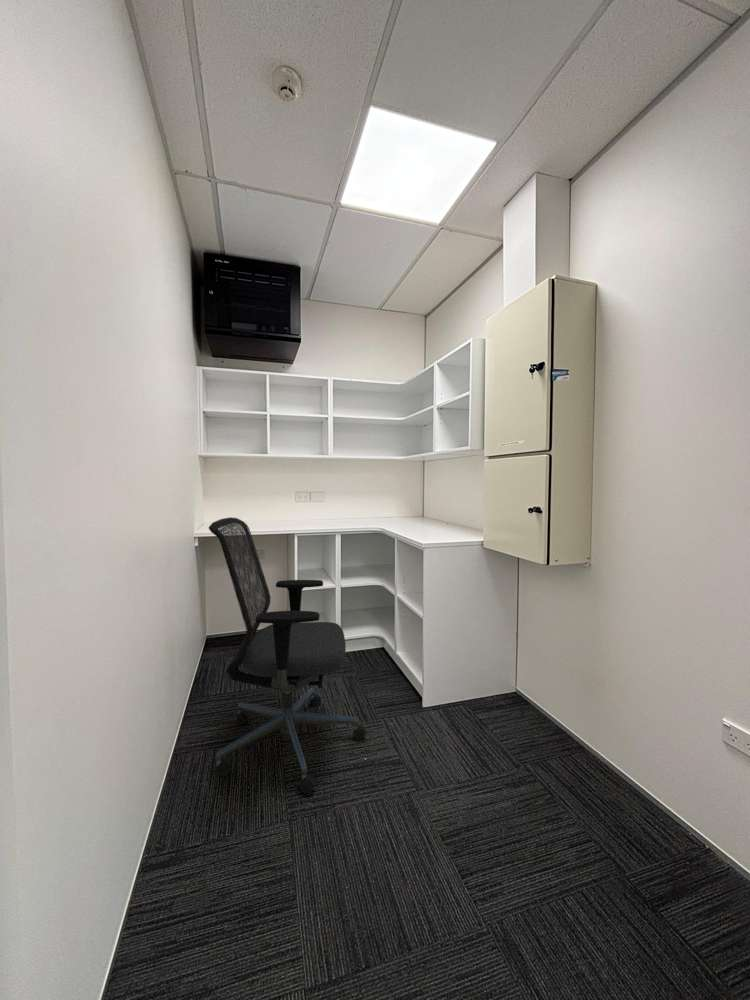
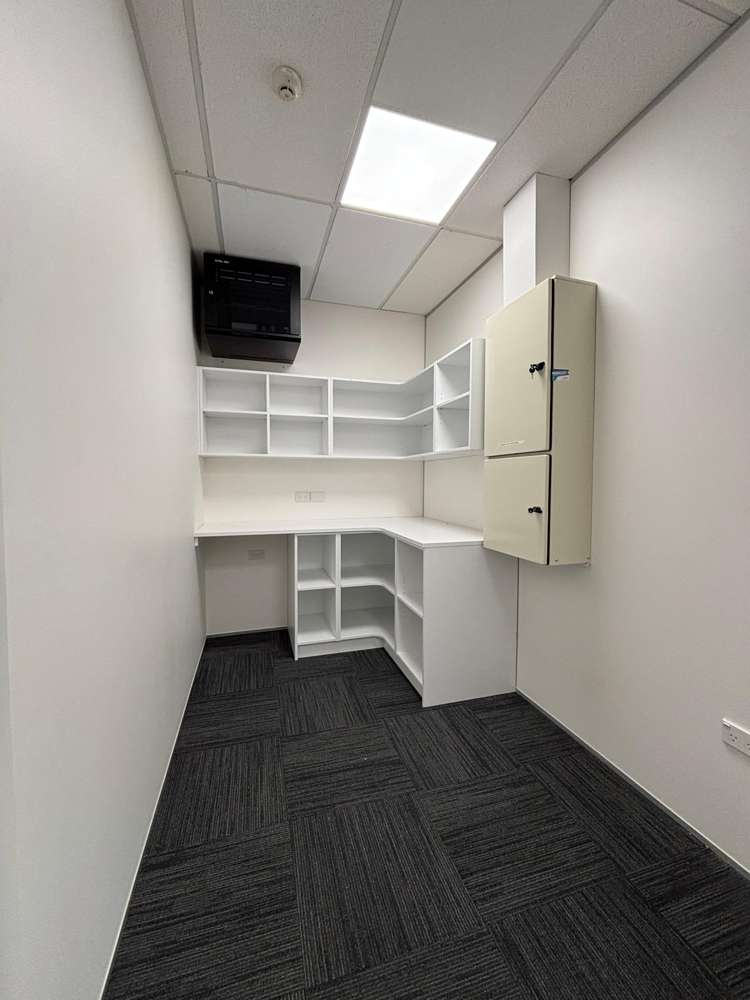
- office chair (295, 630)
